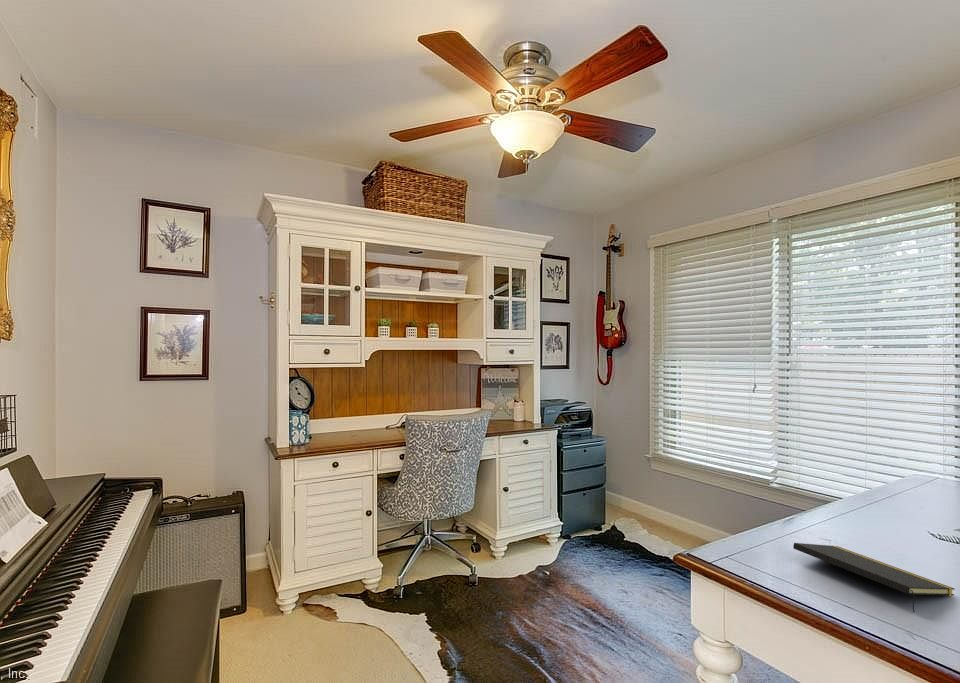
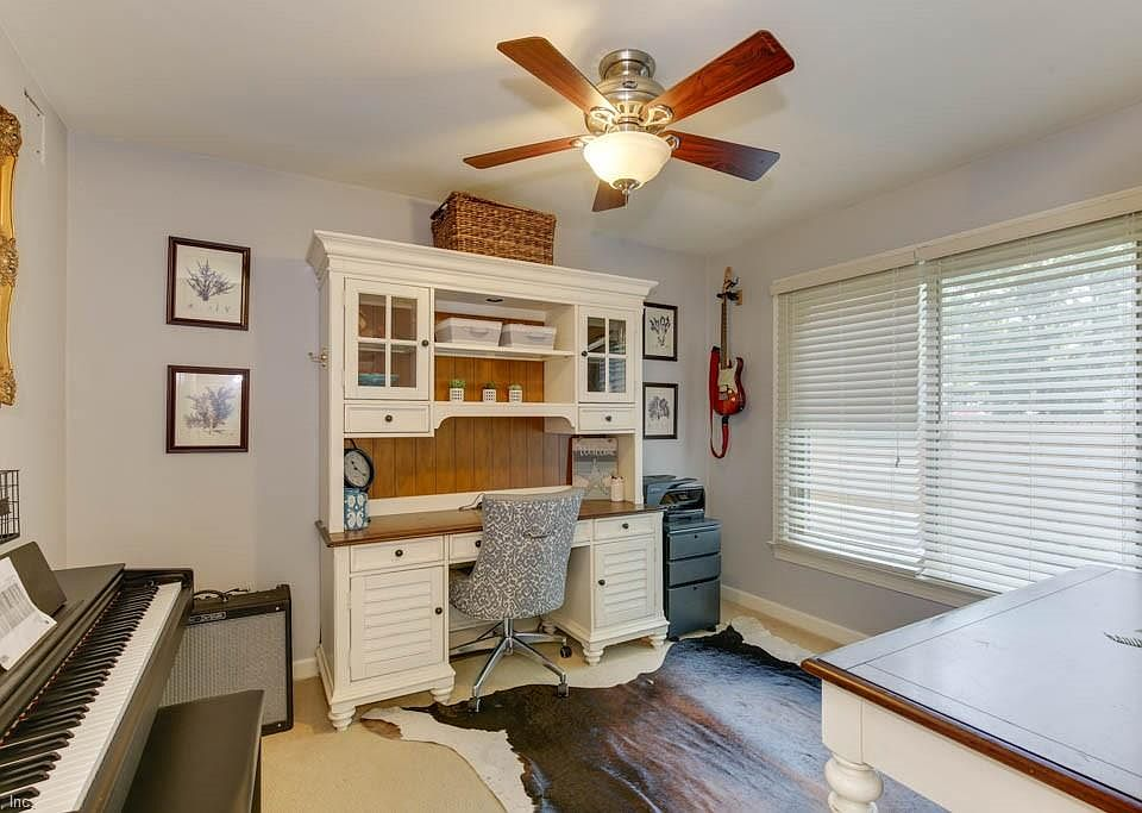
- notepad (868, 567)
